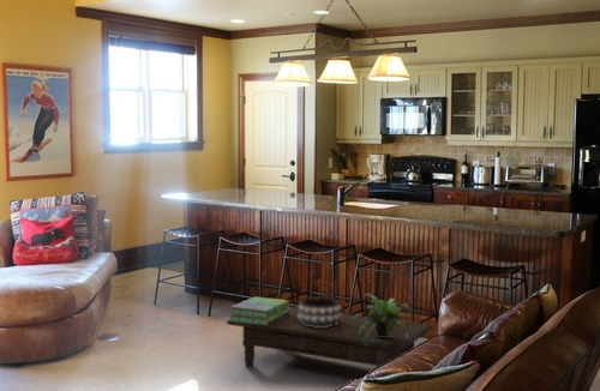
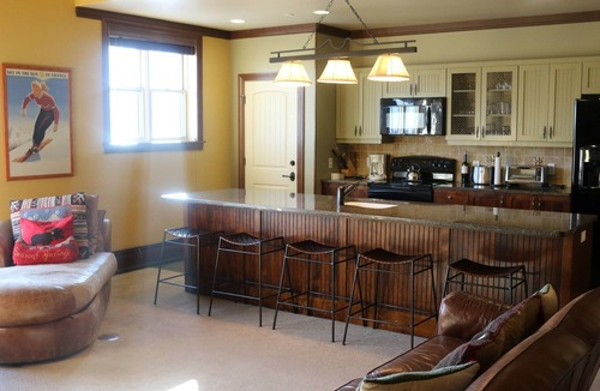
- potted plant (382, 314)
- stack of books (260, 309)
- coffee table (328, 345)
- decorative bowl (319, 312)
